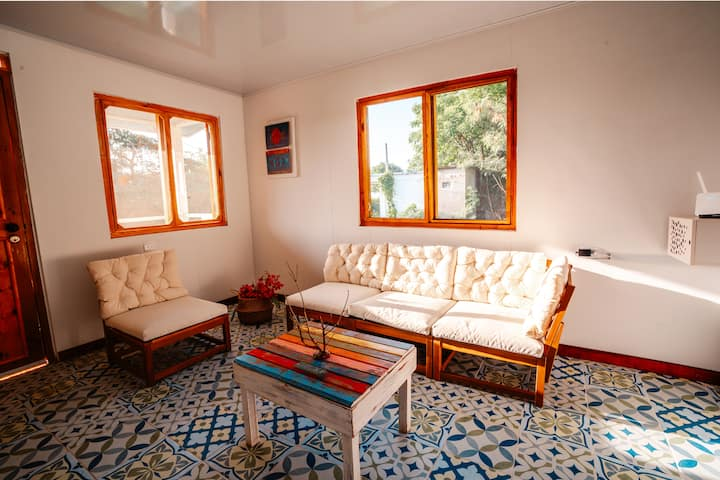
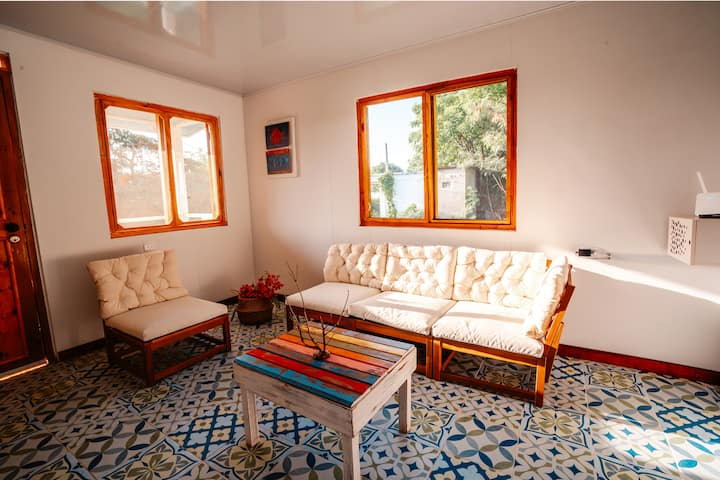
- remote control (310, 369)
